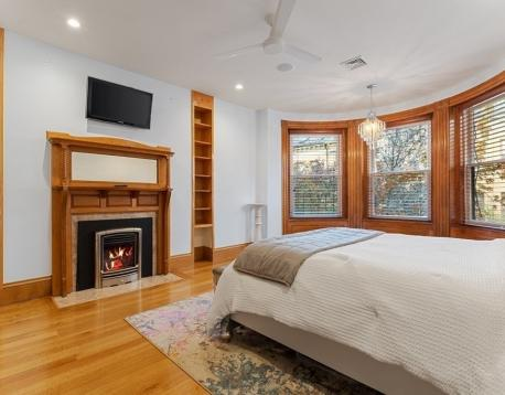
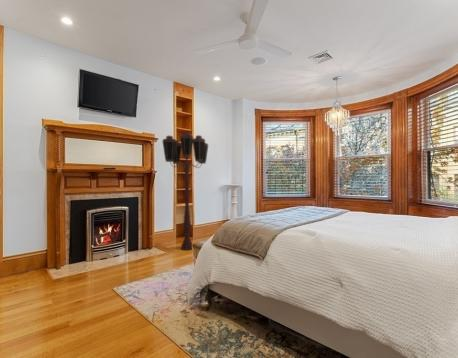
+ floor lamp (186, 190)
